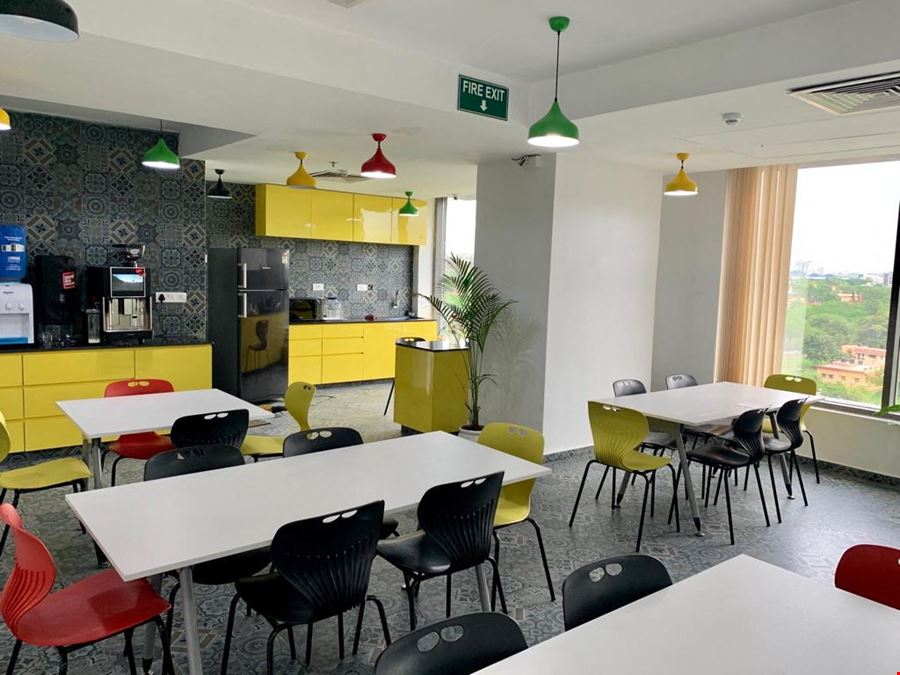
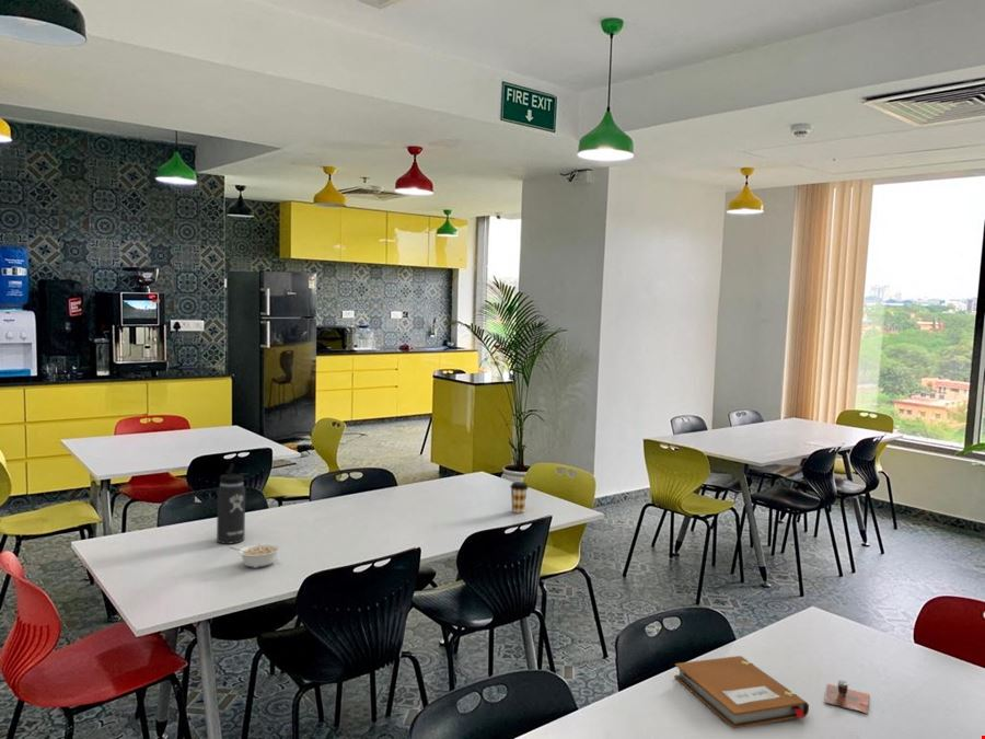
+ legume (257, 555)
+ notebook (740, 690)
+ cup (846, 691)
+ coffee cup (519, 497)
+ thermos bottle (234, 500)
